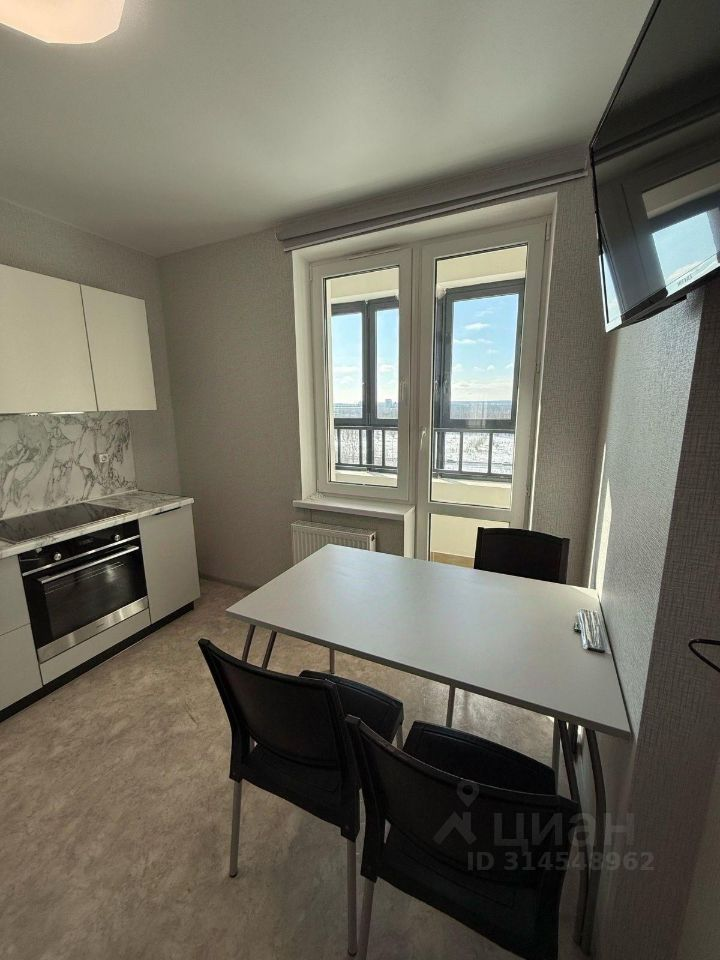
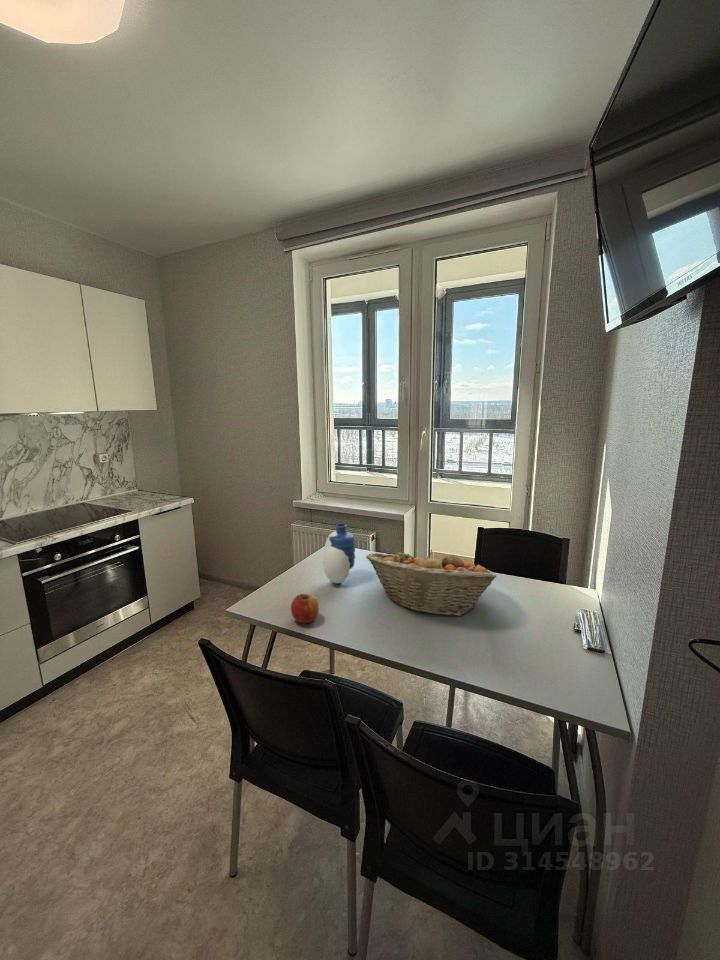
+ vase (338, 554)
+ fruit basket (428, 574)
+ apple (305, 606)
